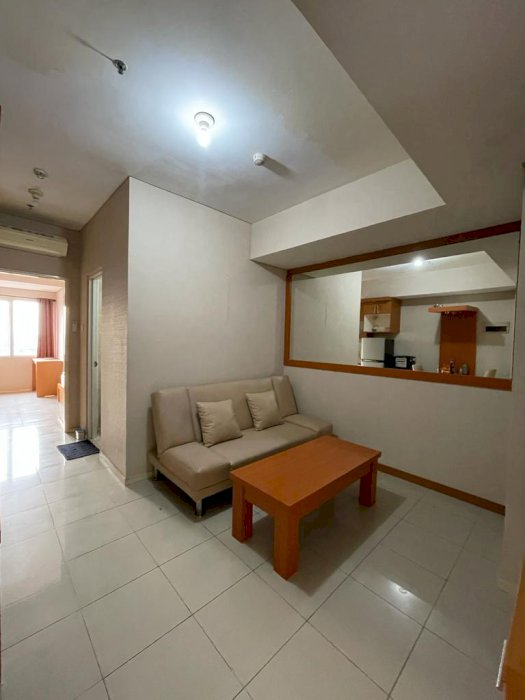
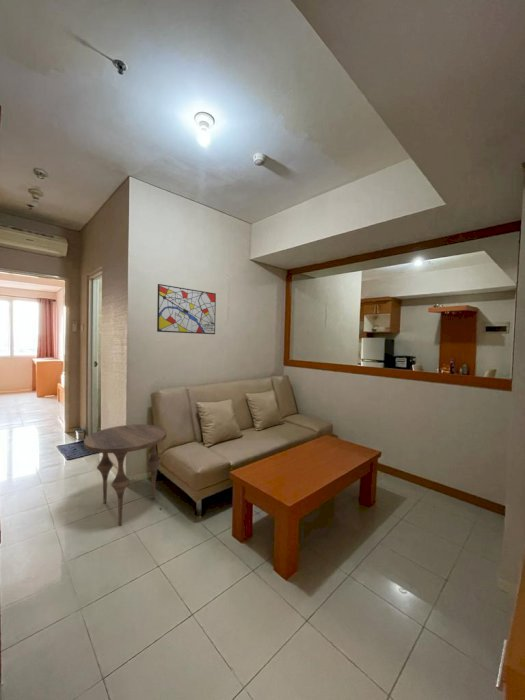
+ side table (124, 473)
+ wall art (188, 311)
